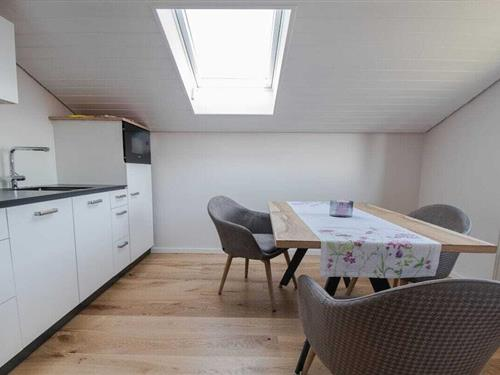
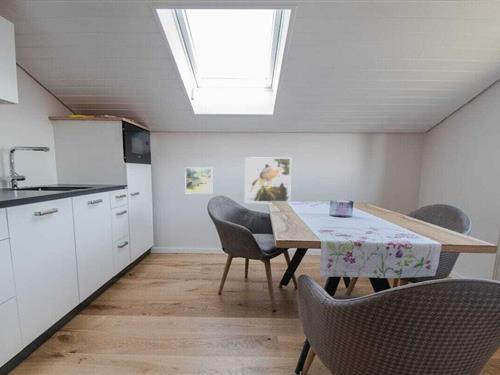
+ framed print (267, 180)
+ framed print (198, 180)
